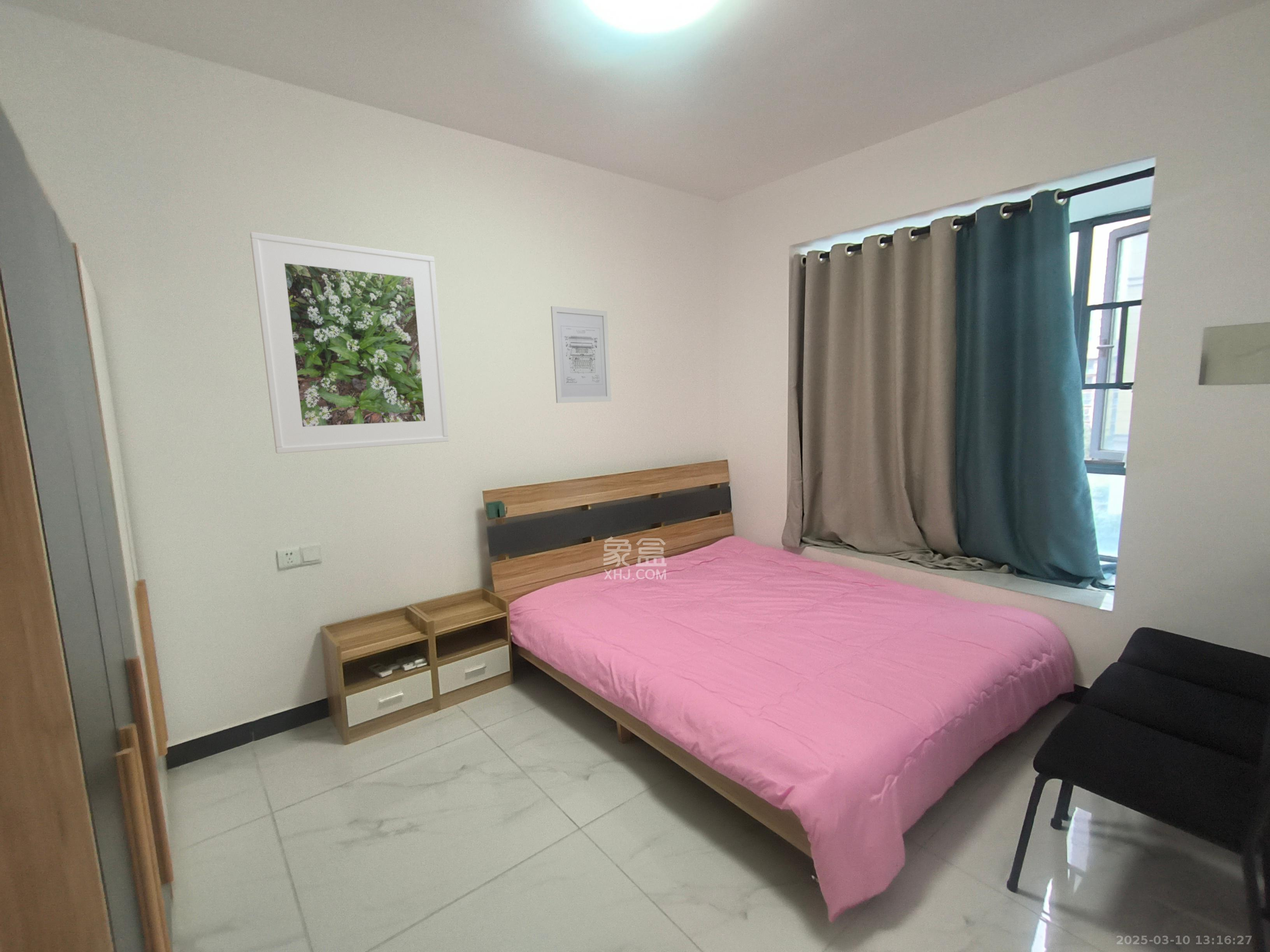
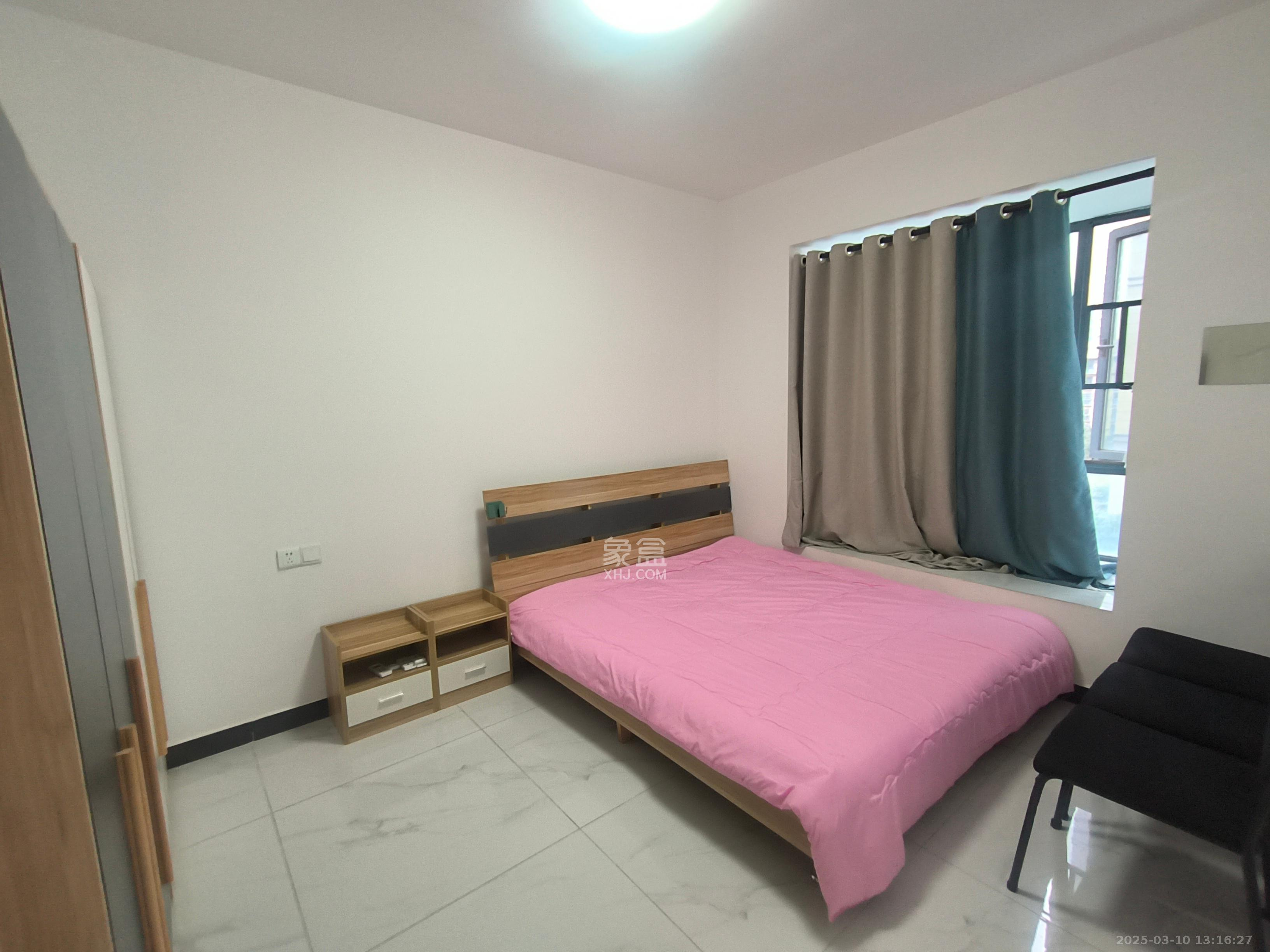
- wall art (582, 356)
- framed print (360, 348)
